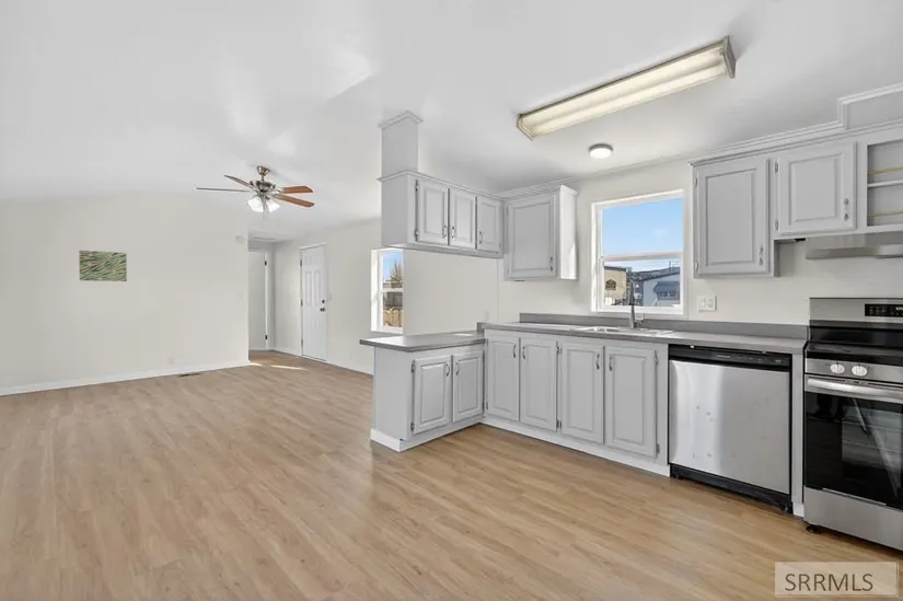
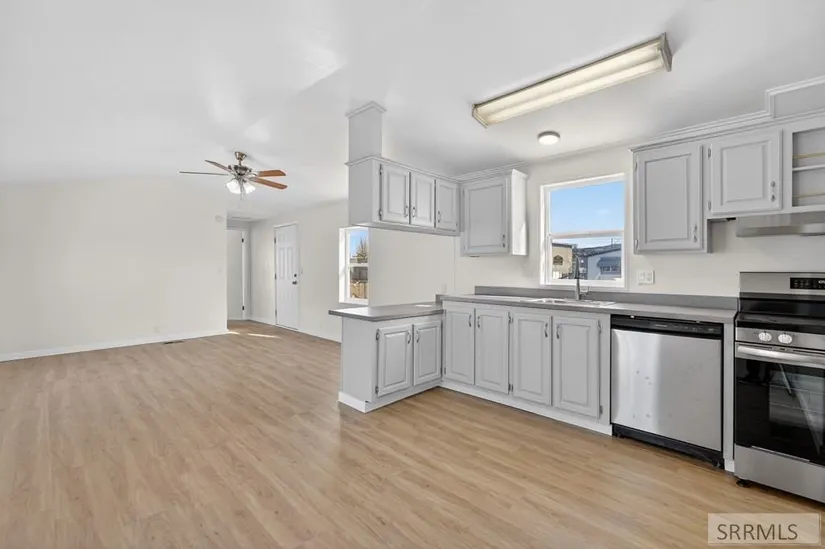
- wall art (103, 266)
